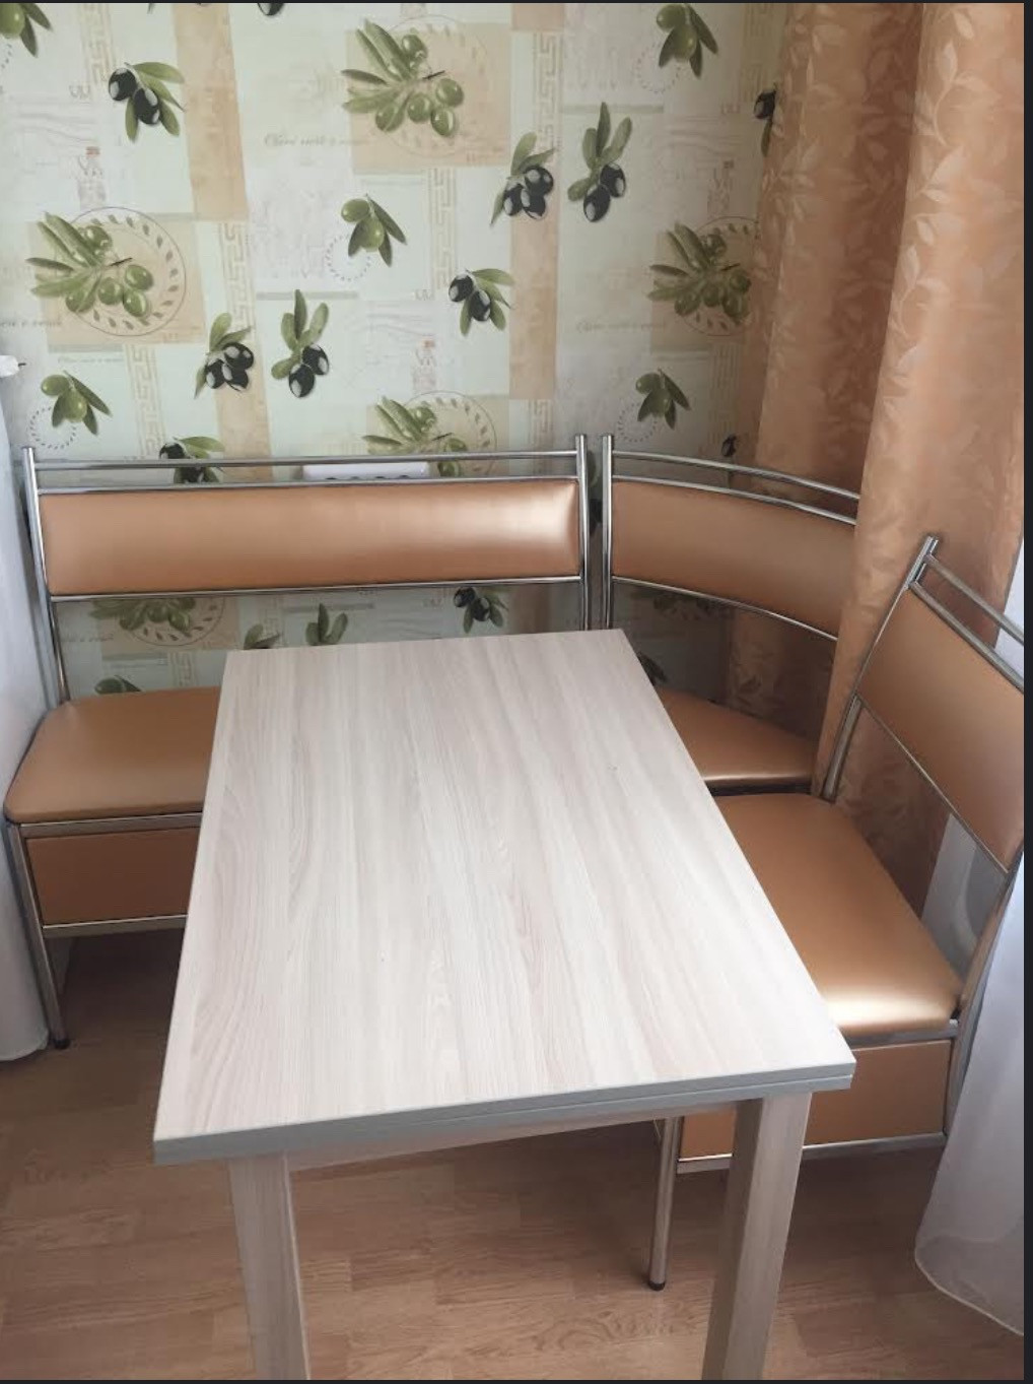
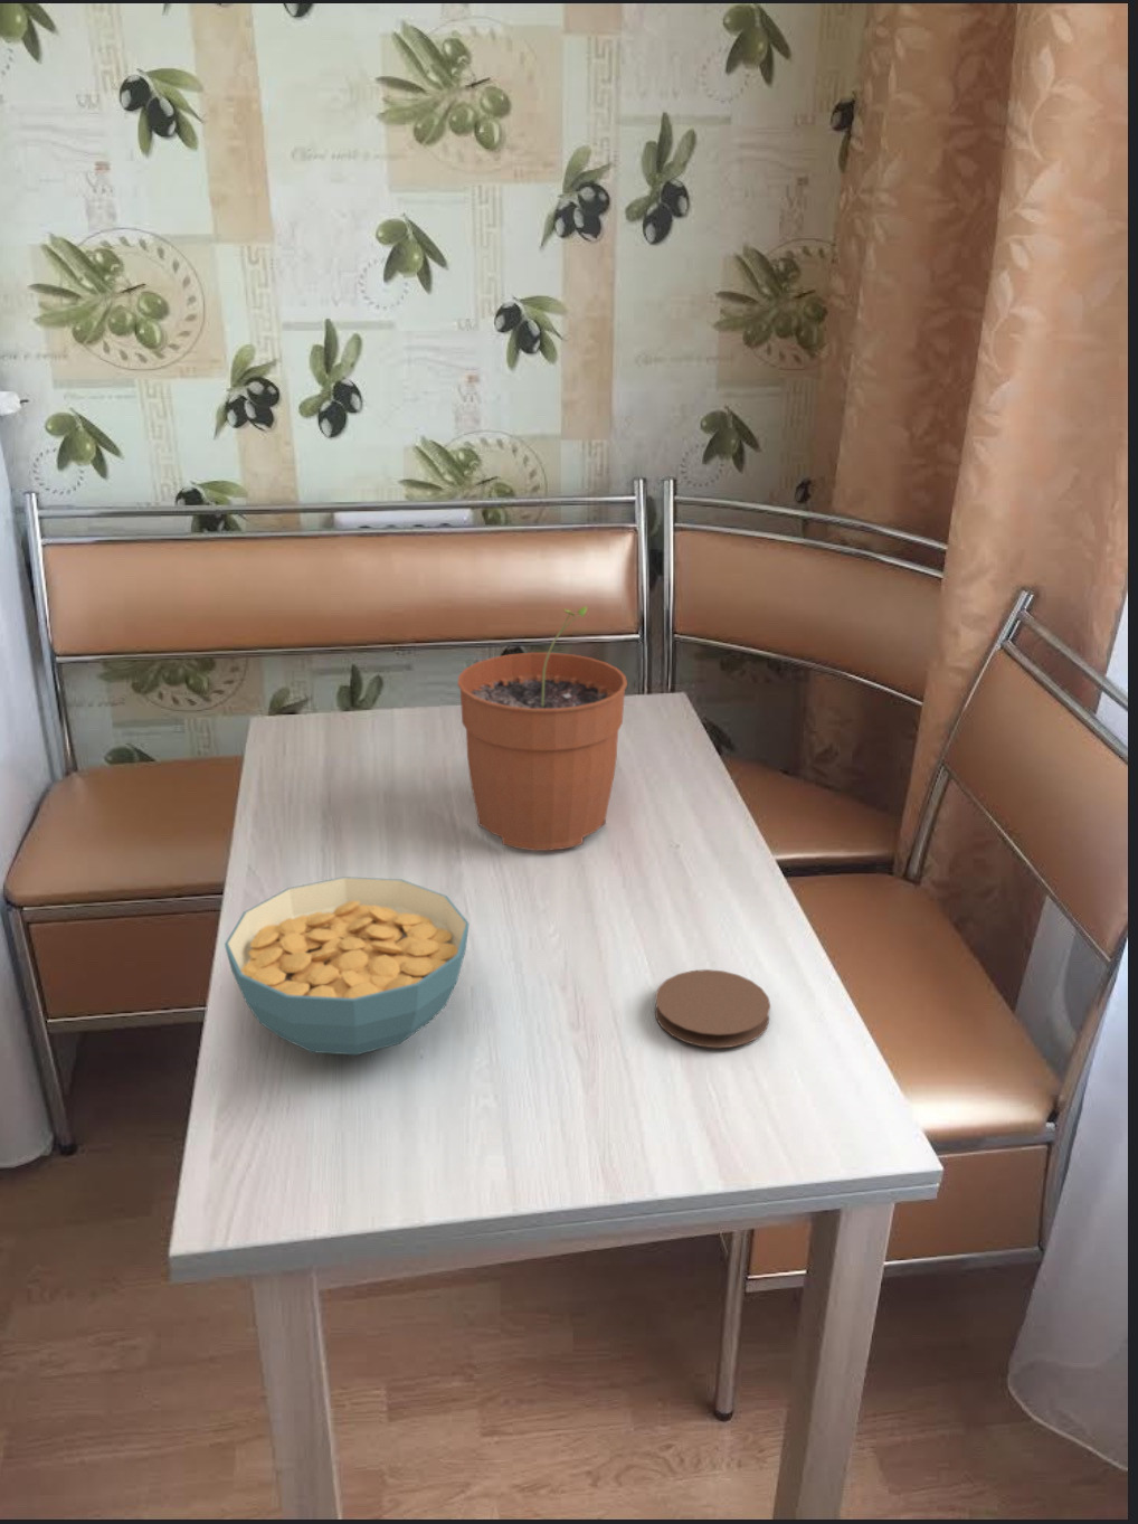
+ cereal bowl (351, 983)
+ plant pot (543, 716)
+ coaster (712, 1006)
